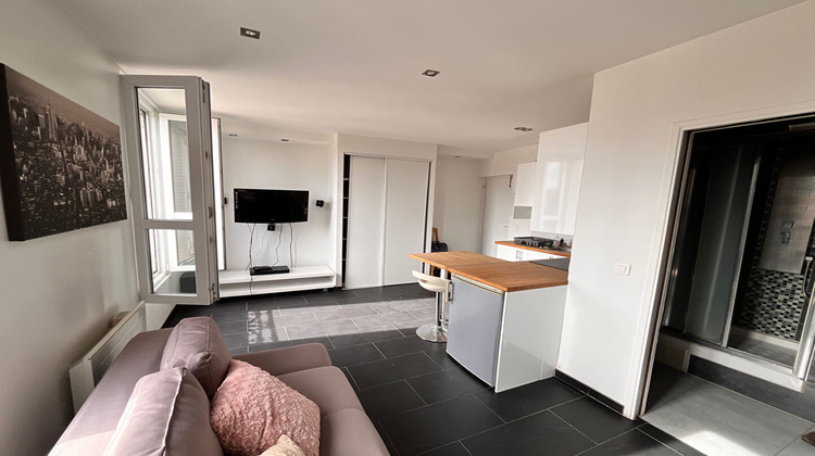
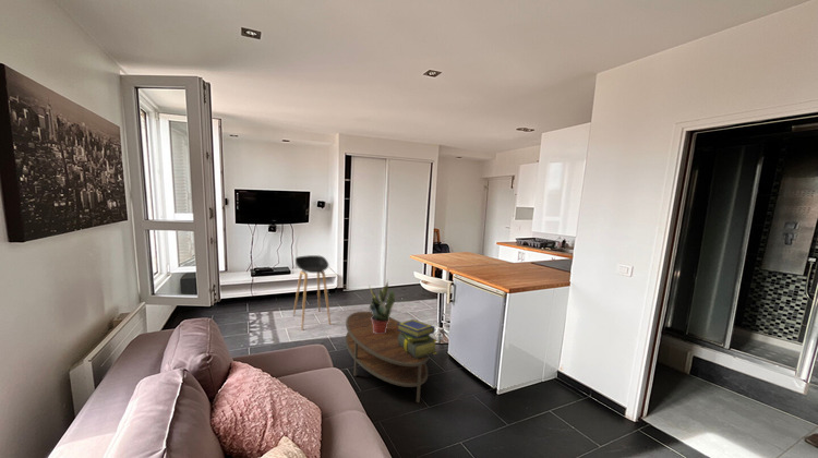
+ stack of books (416, 336)
+ stool (305, 289)
+ coffee table (383, 350)
+ potted plant (377, 305)
